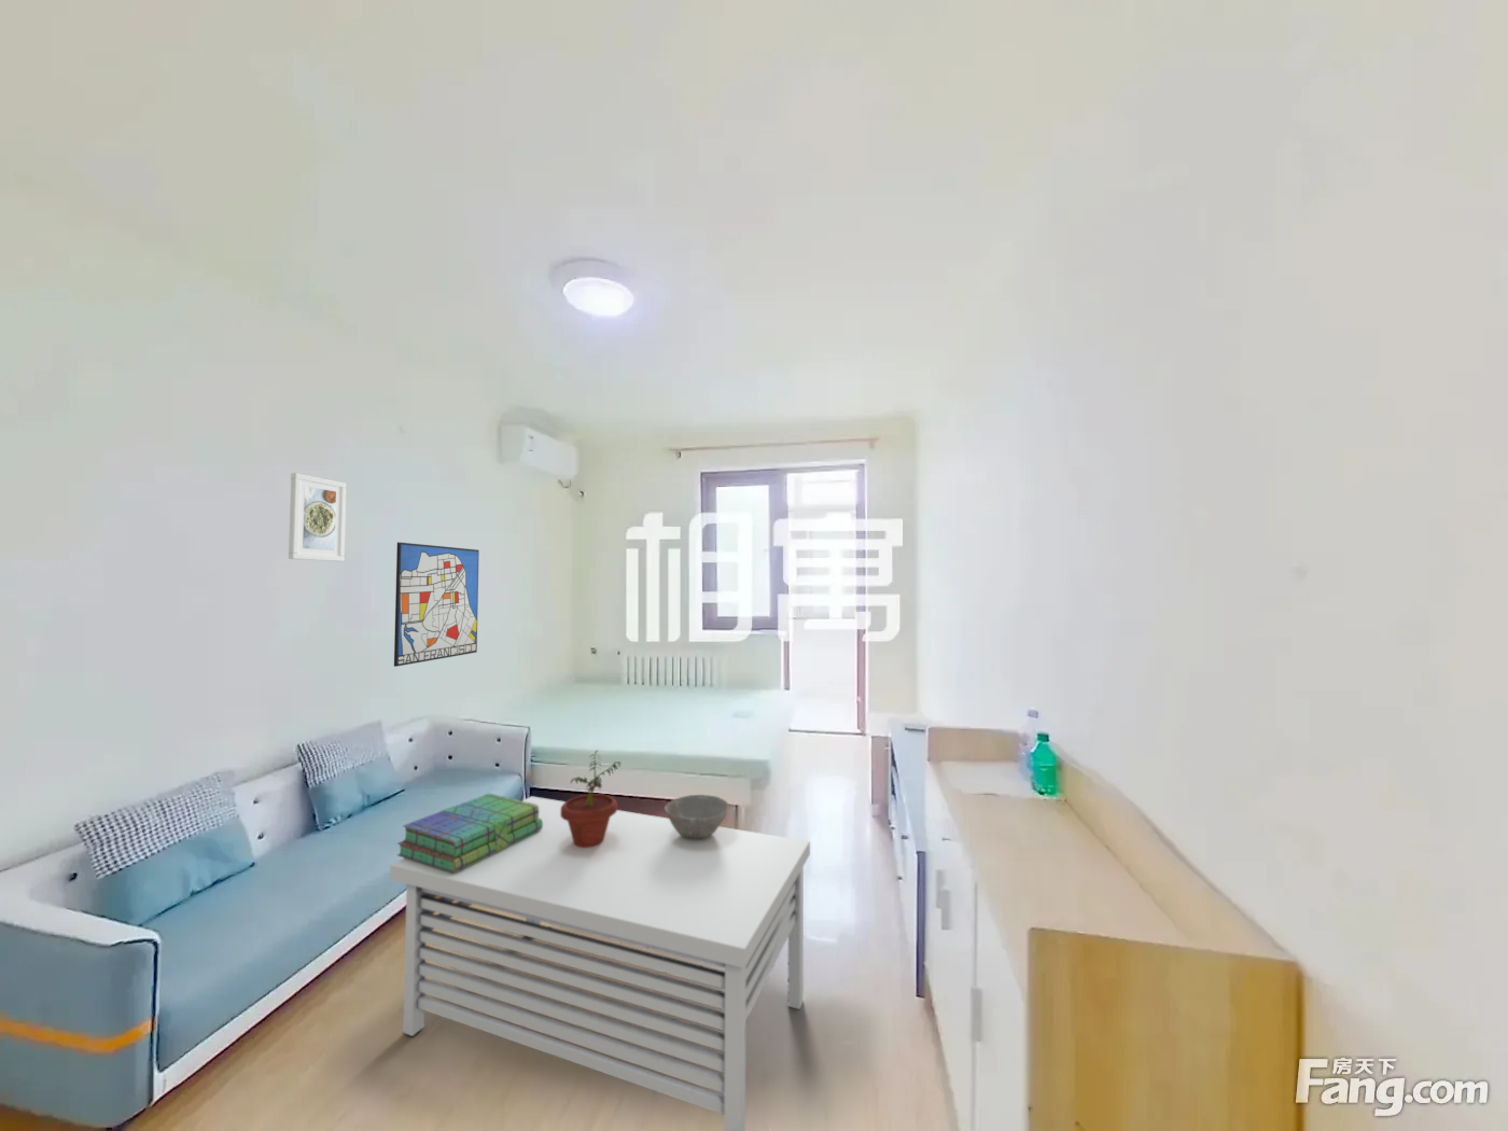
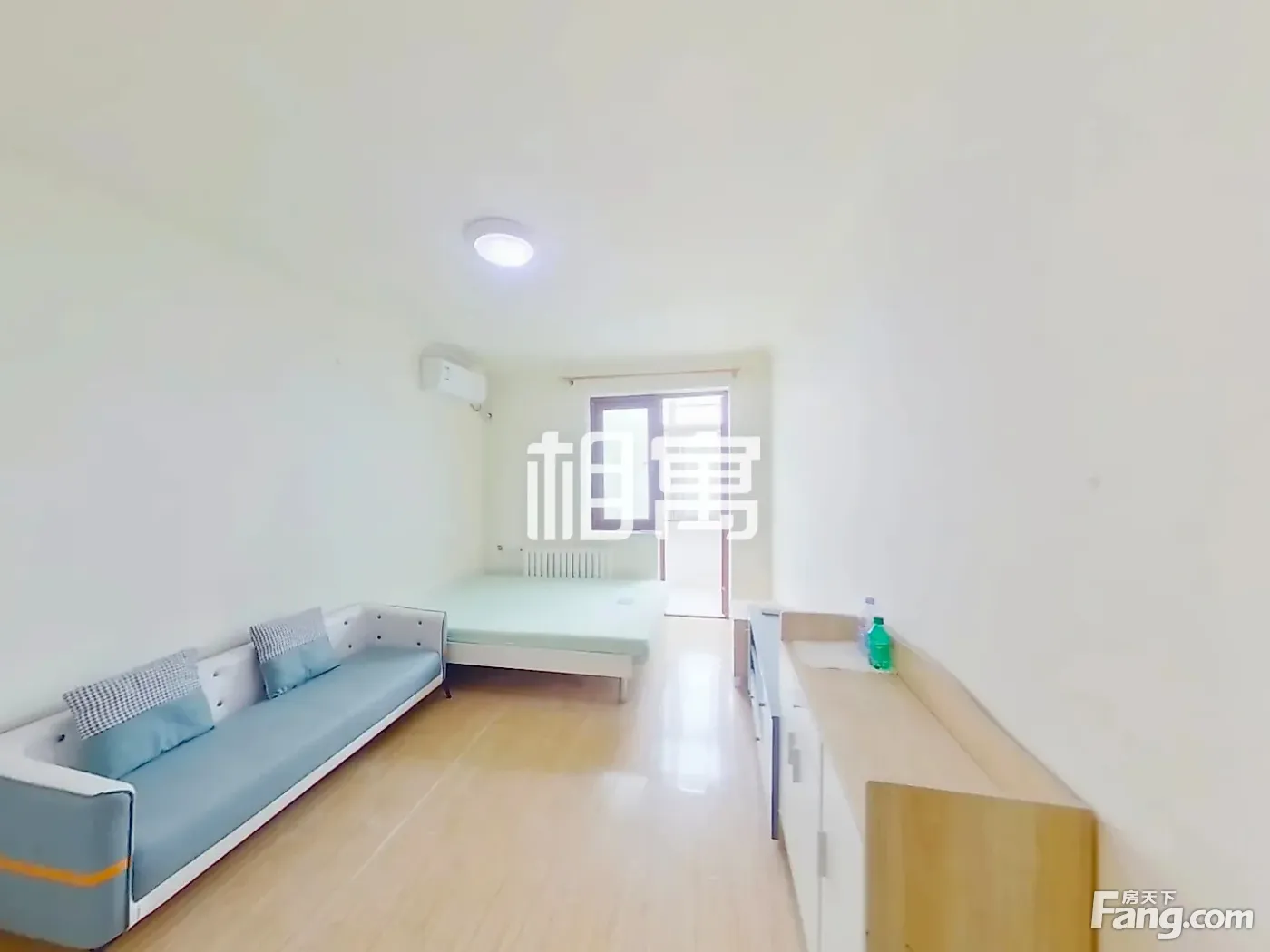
- ceramic bowl (697, 819)
- coffee table (609, 933)
- stack of books (473, 827)
- potted plant (590, 796)
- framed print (319, 518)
- wall art (441, 602)
